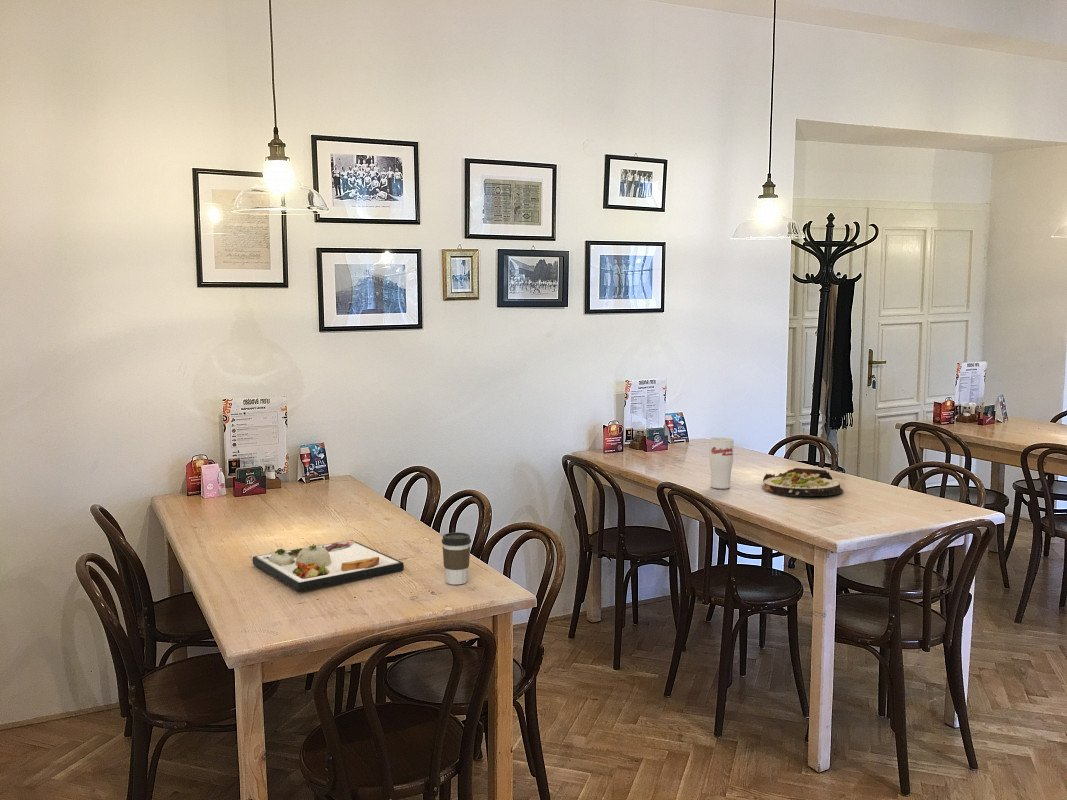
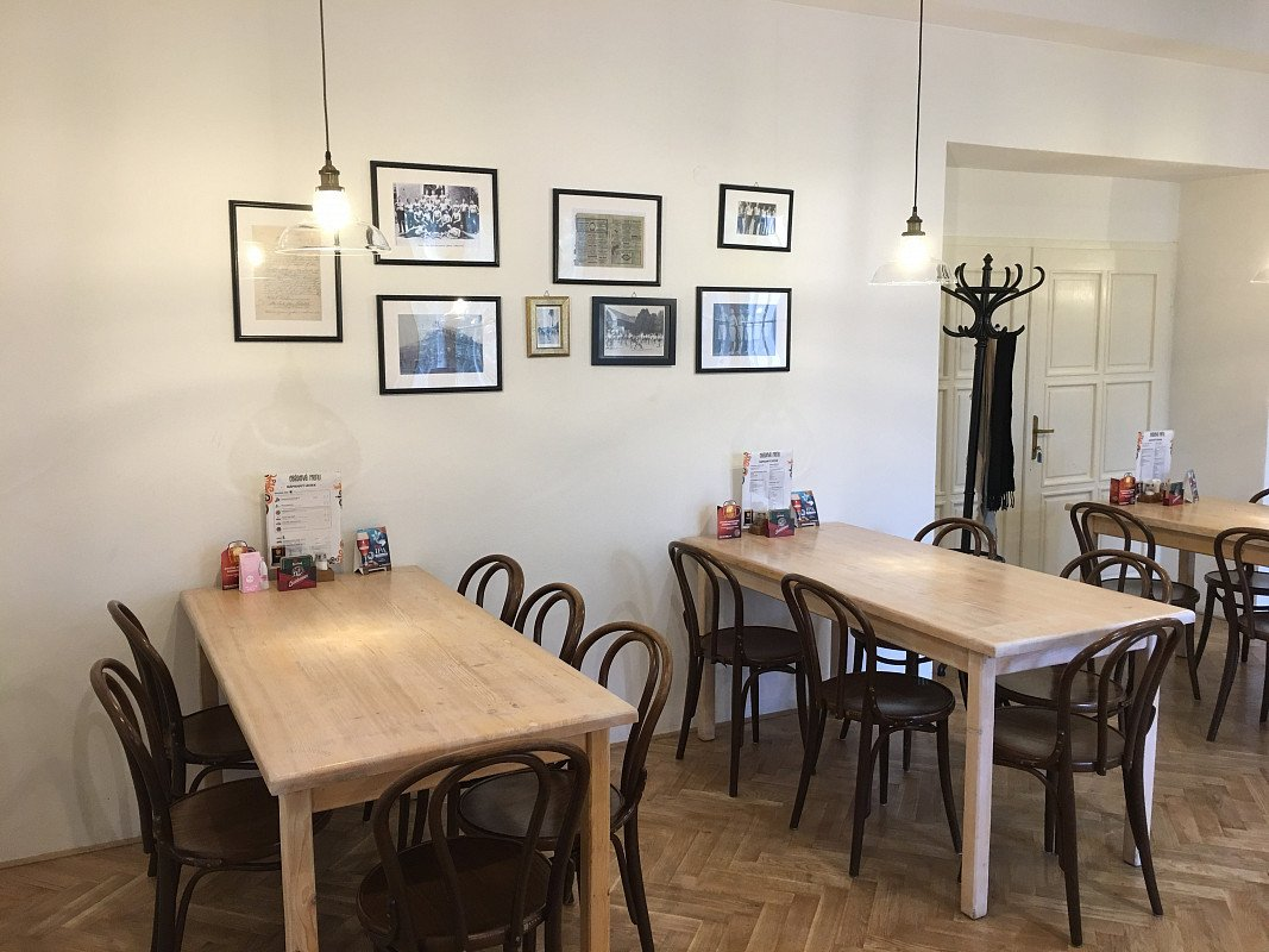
- salad plate (801, 481)
- coffee cup (456, 558)
- dinner plate (327, 554)
- cup (721, 463)
